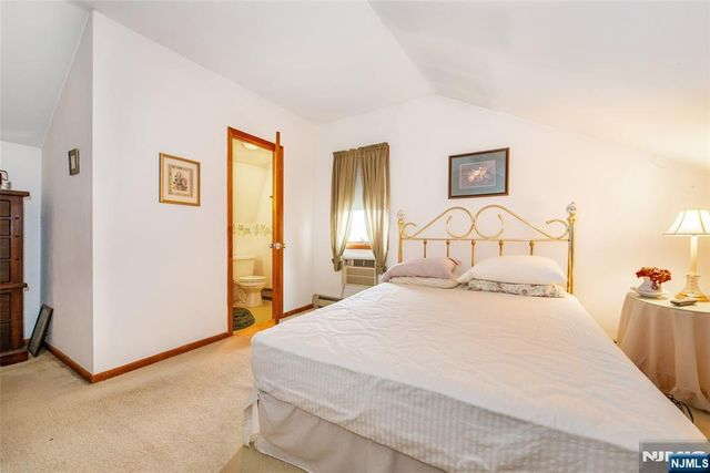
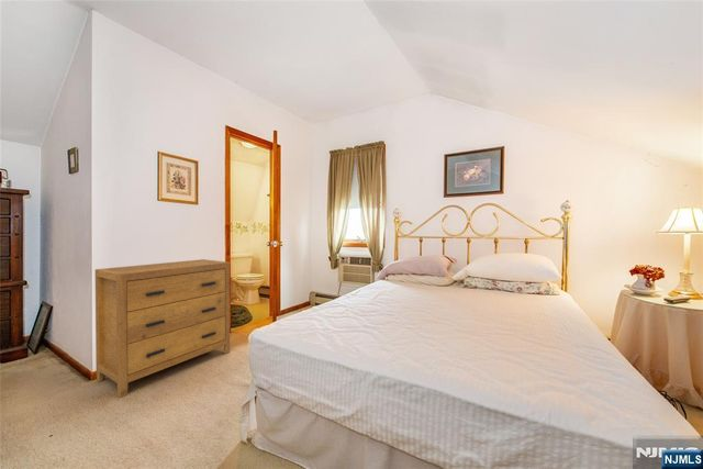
+ dresser (170, 315)
